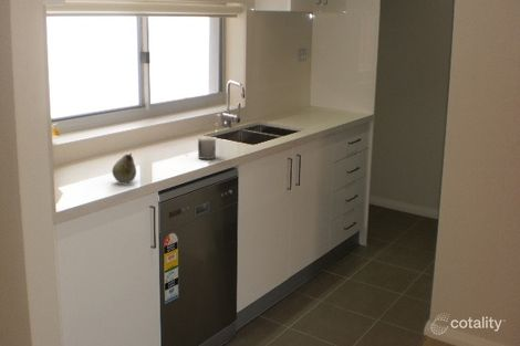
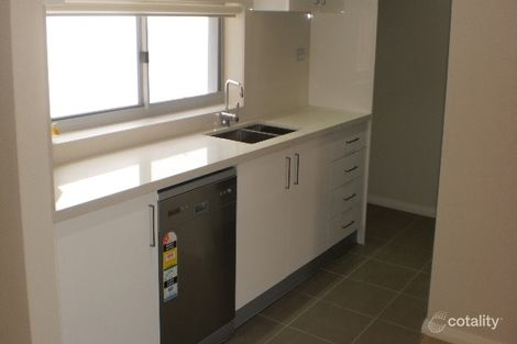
- mug (208, 147)
- fruit (124, 167)
